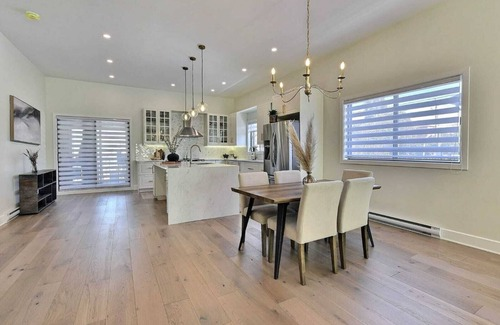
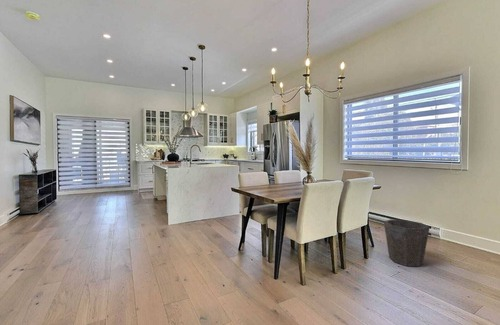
+ waste bin (405, 242)
